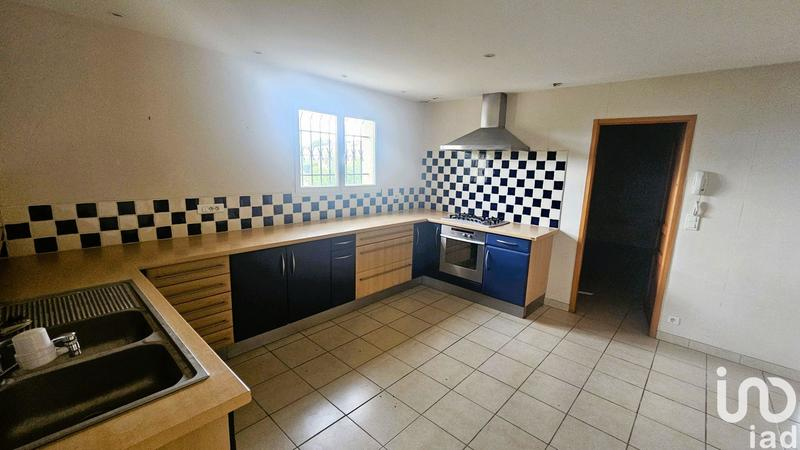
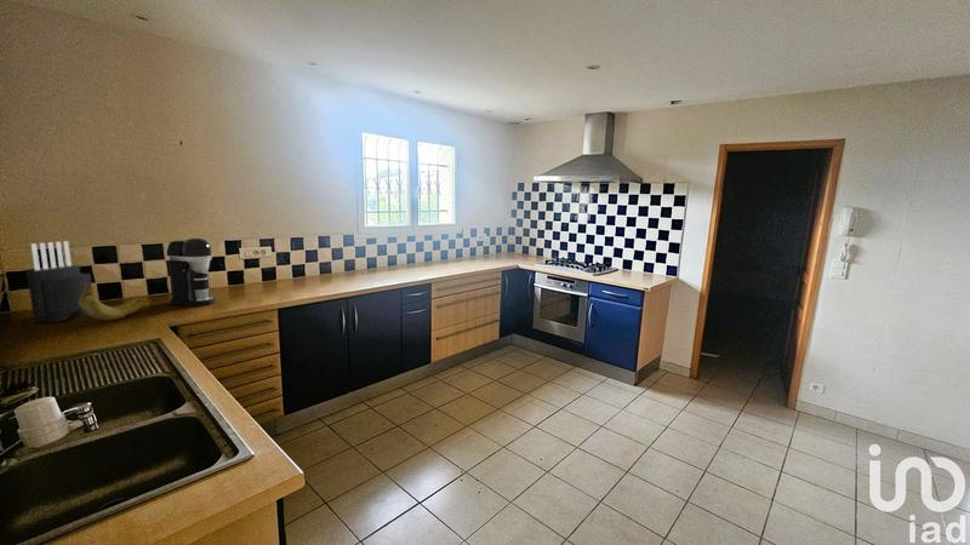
+ banana (119, 305)
+ coffee maker (190, 270)
+ knife block (63, 280)
